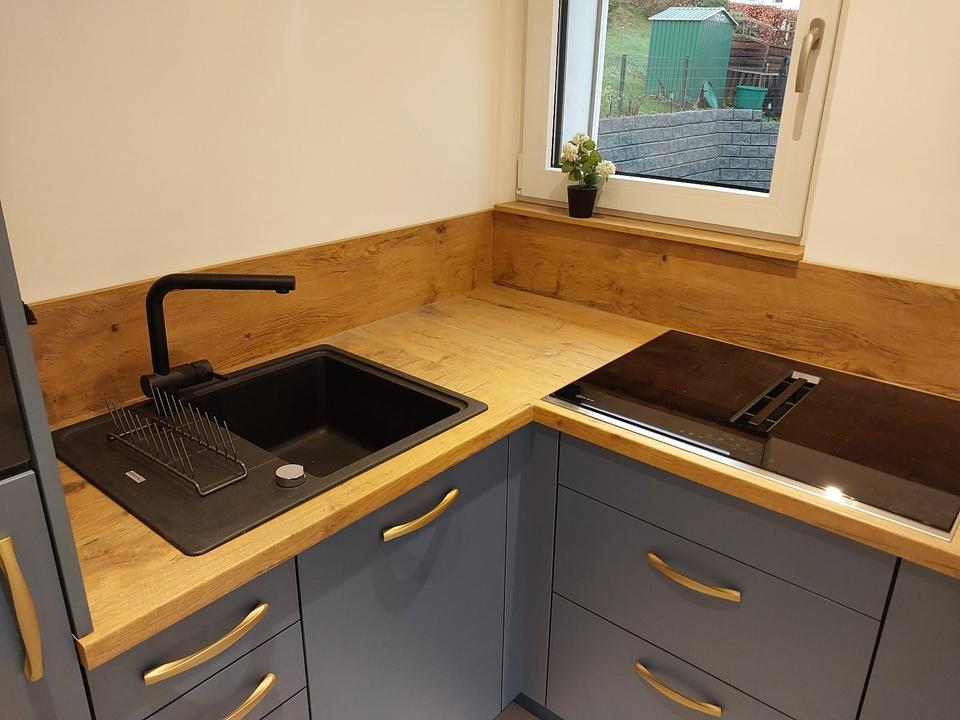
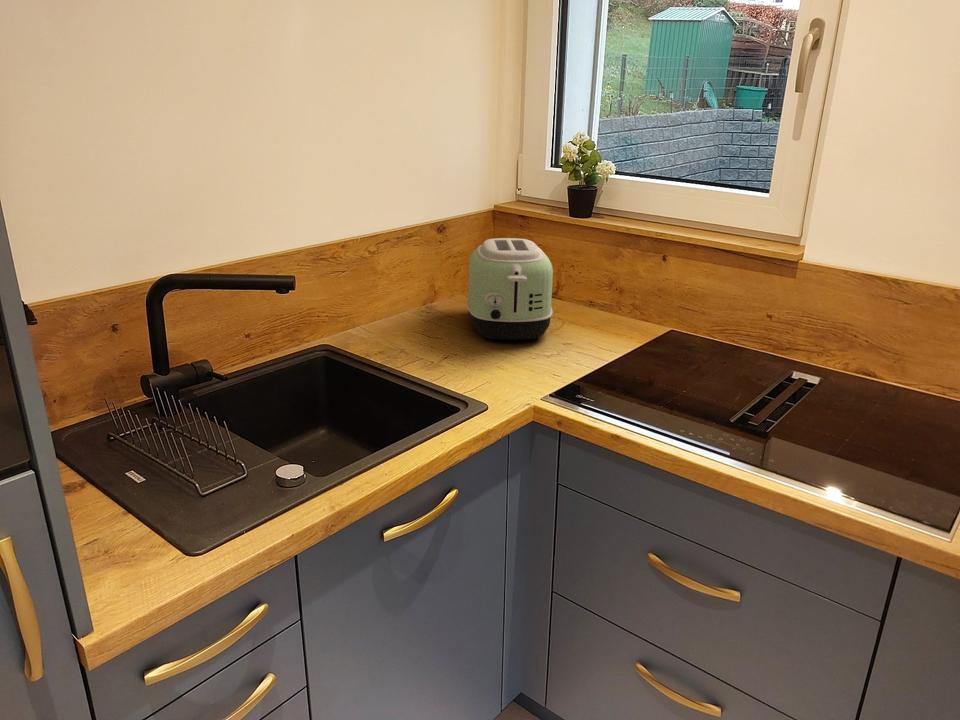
+ toaster (509, 287)
